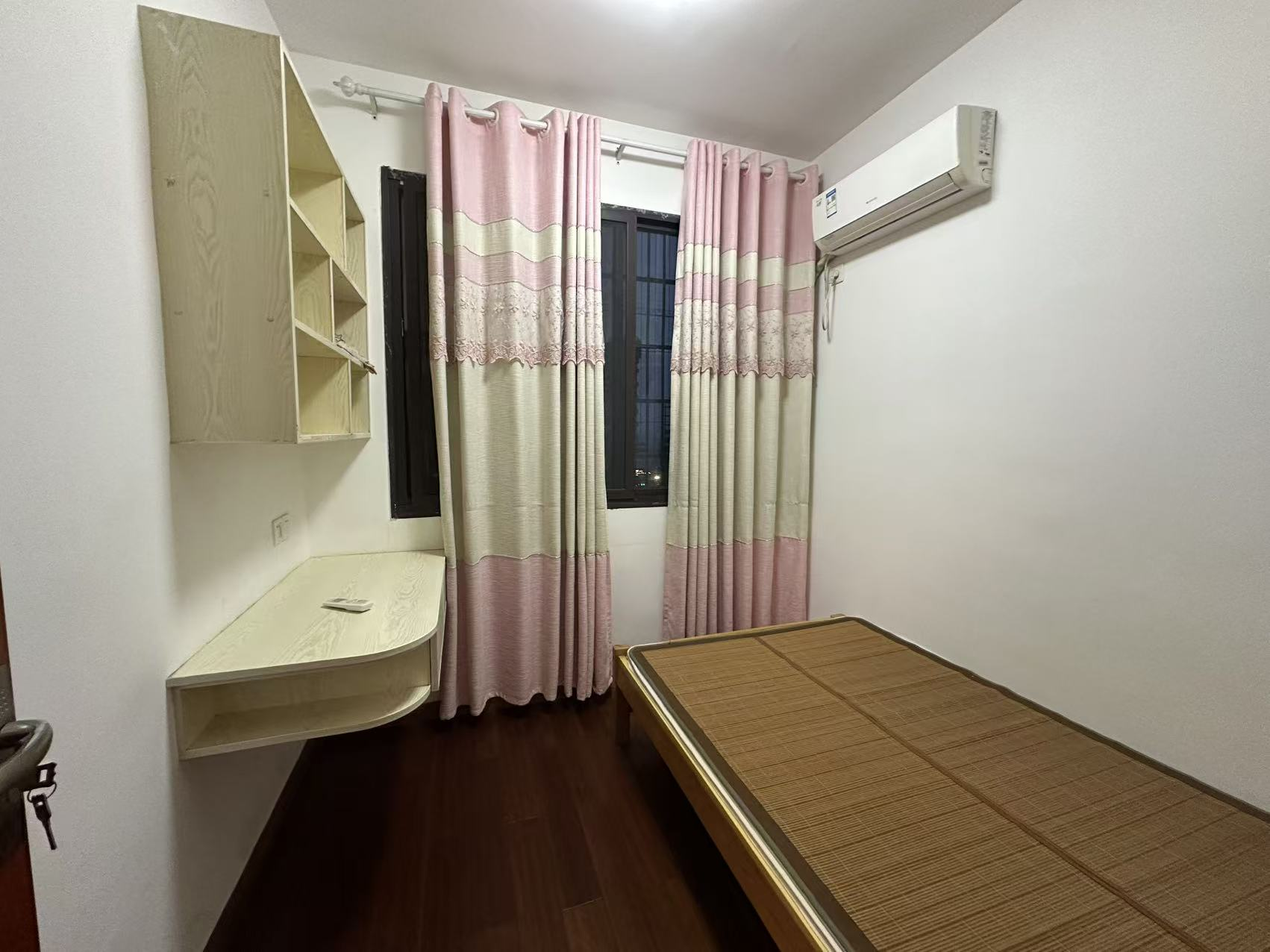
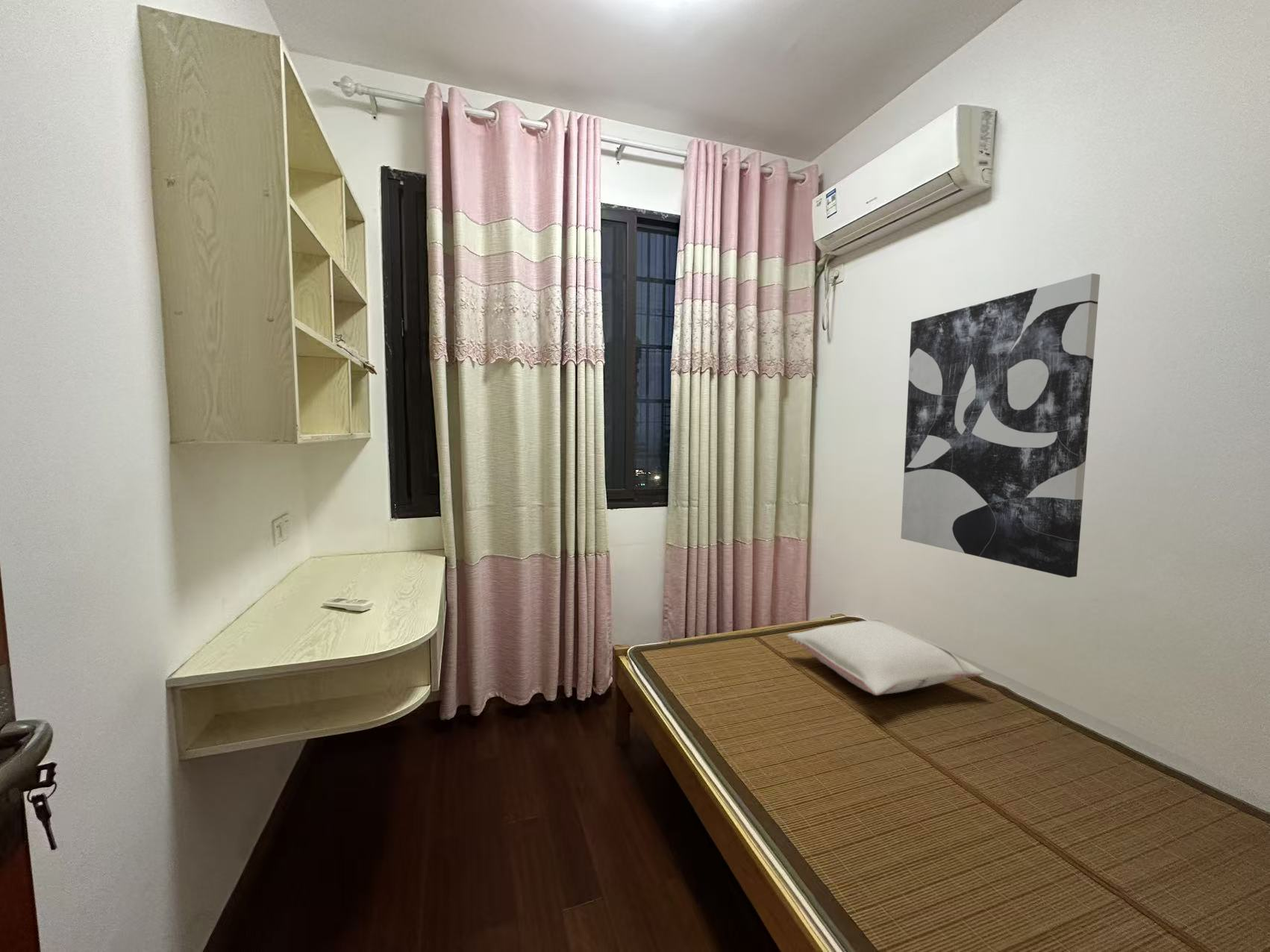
+ pillow (876, 654)
+ wall art (982, 430)
